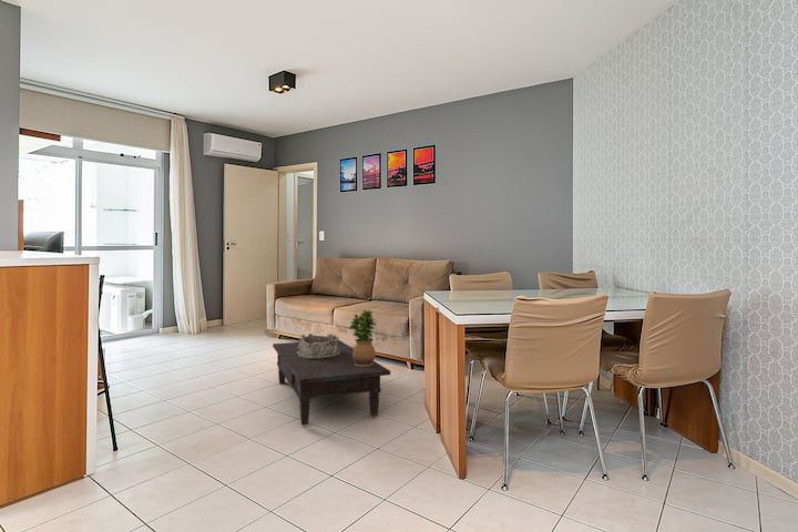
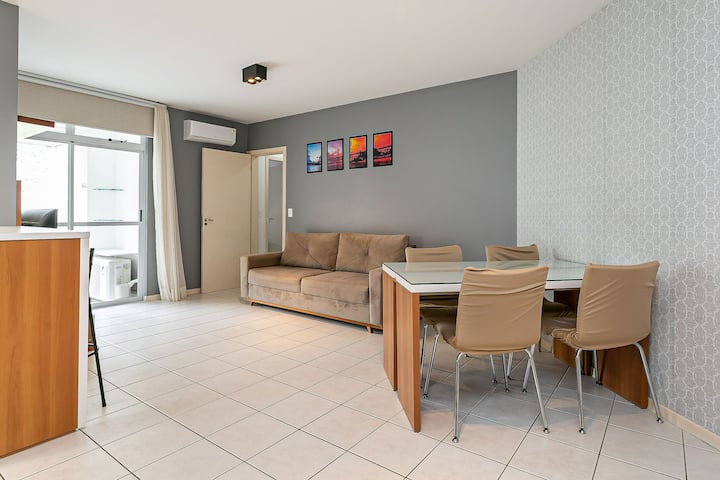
- coffee table (323, 376)
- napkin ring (318, 345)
- potted plant (364, 336)
